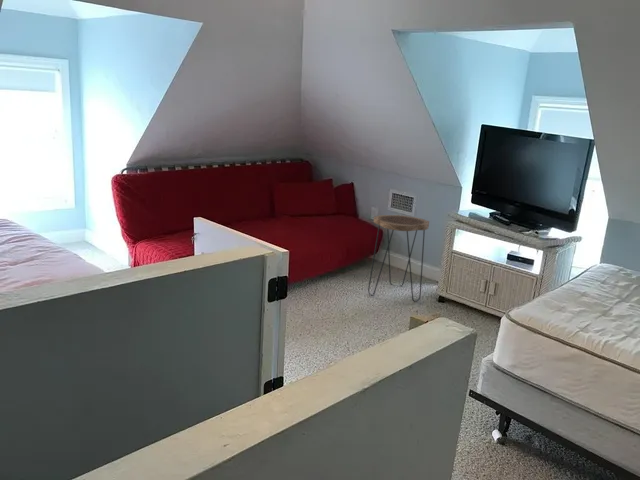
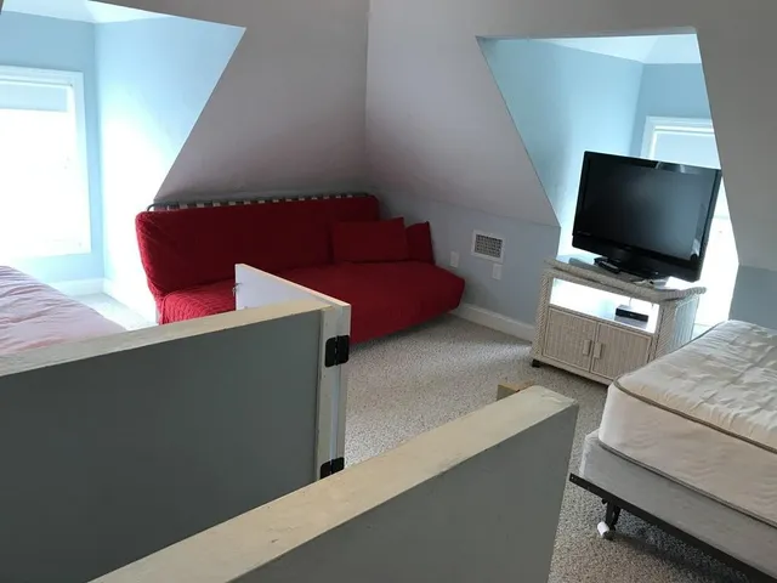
- side table (389, 257)
